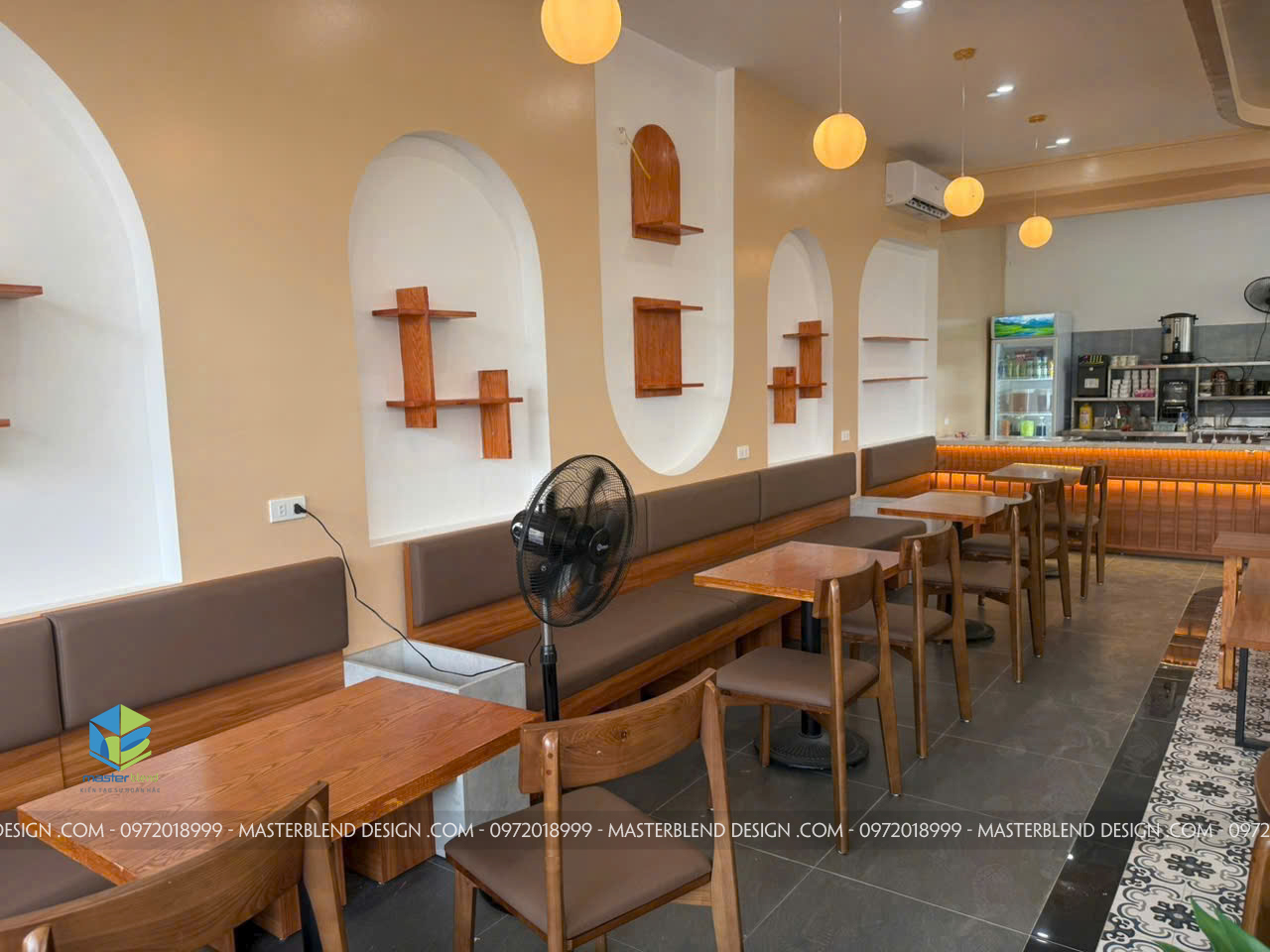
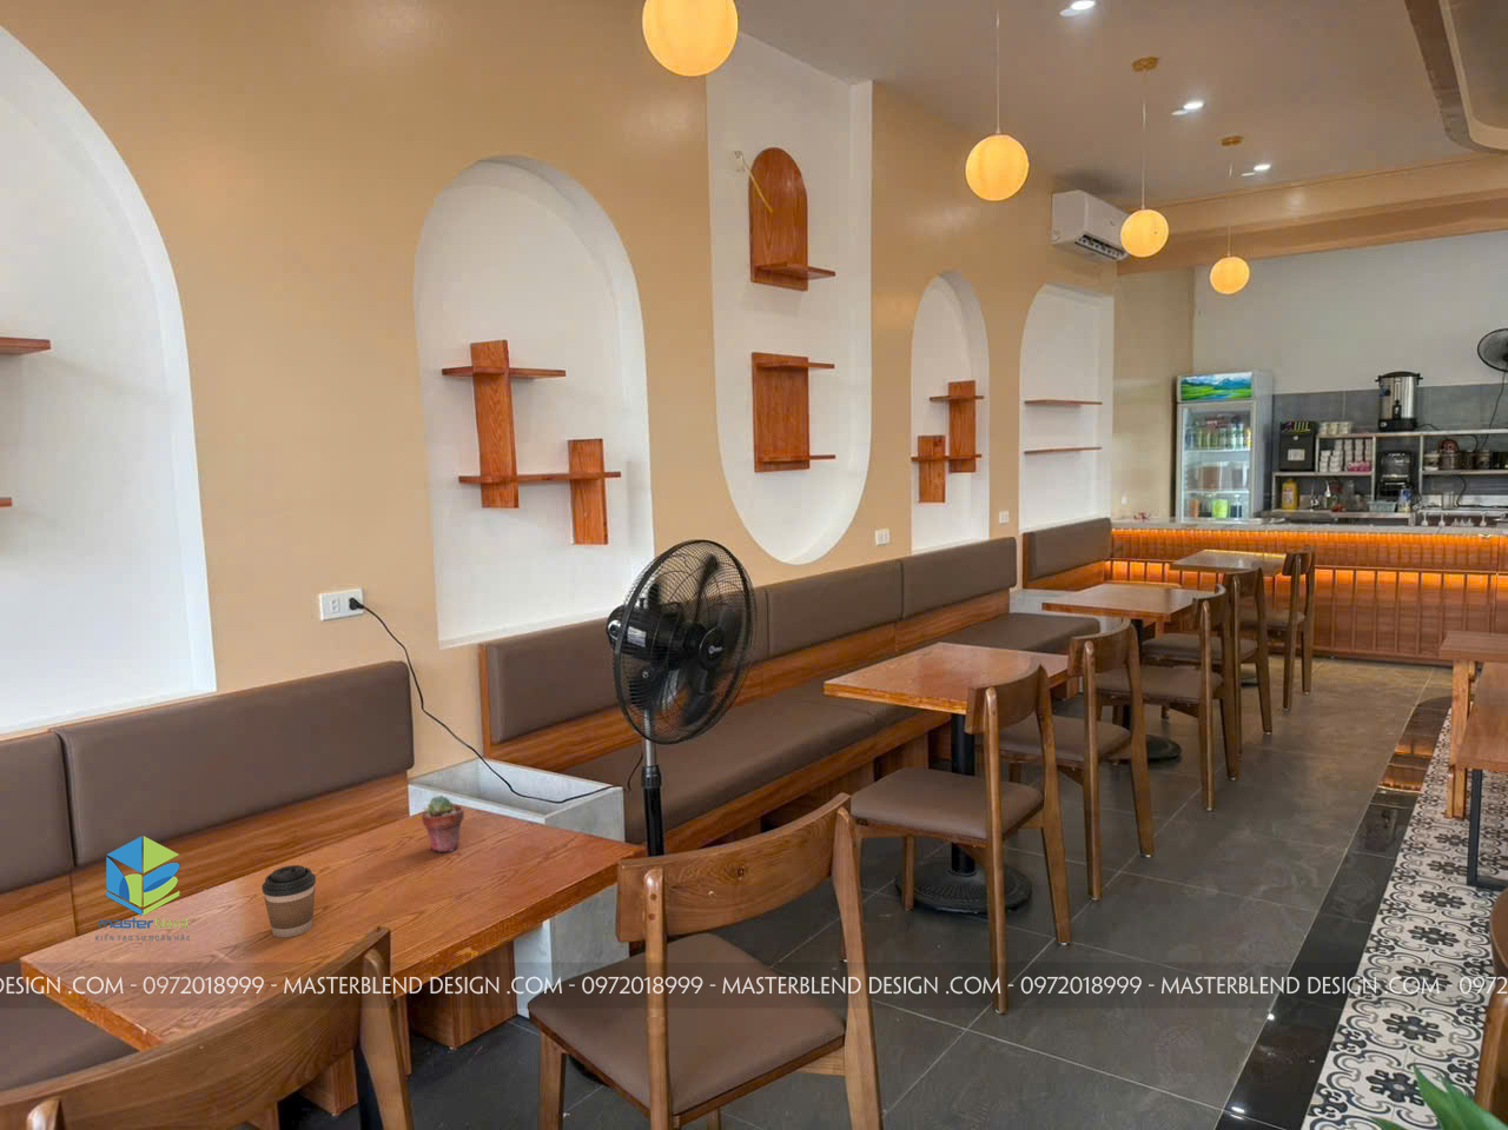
+ coffee cup (290, 899)
+ potted succulent (443, 820)
